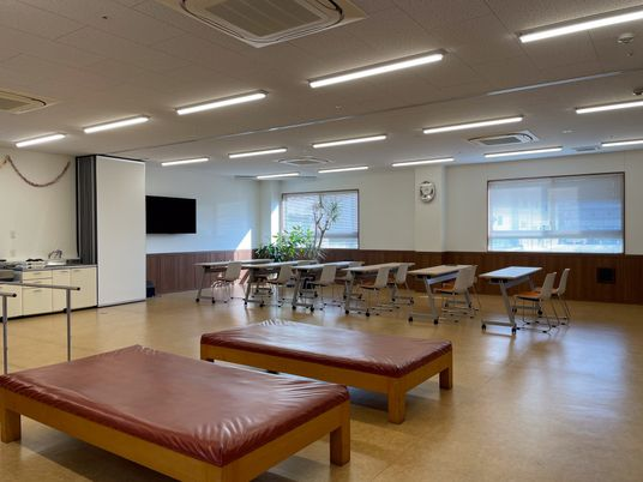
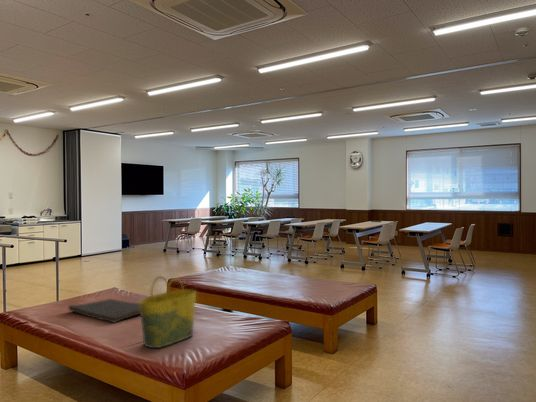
+ tote bag (168, 308)
+ hand towel (113, 308)
